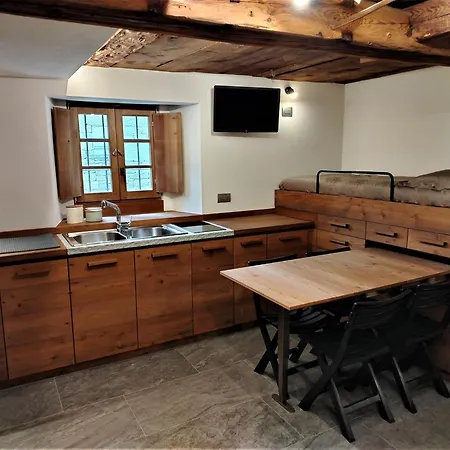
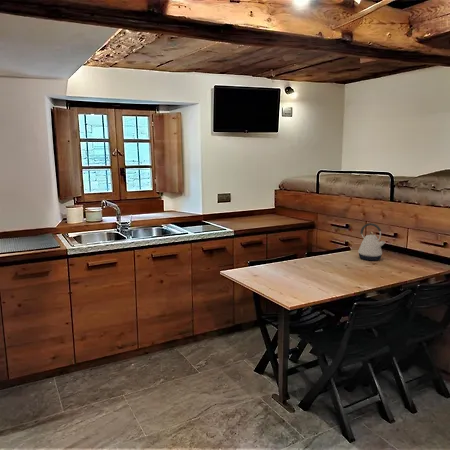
+ kettle (371, 241)
